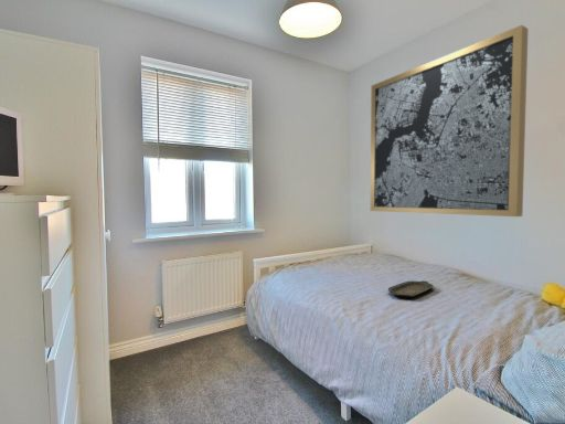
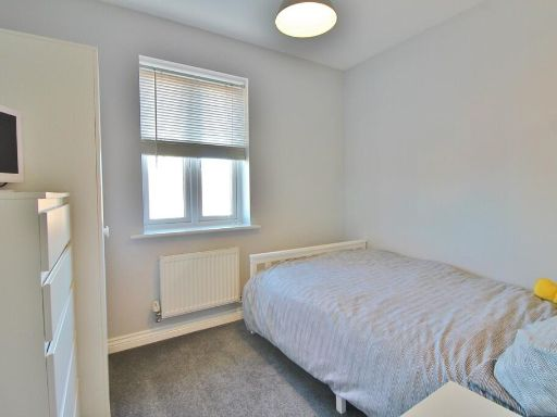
- serving tray (411, 288)
- wall art (433, 138)
